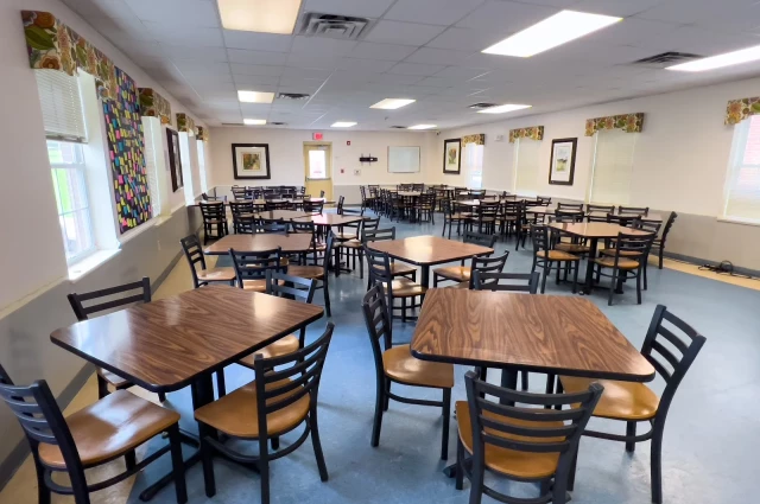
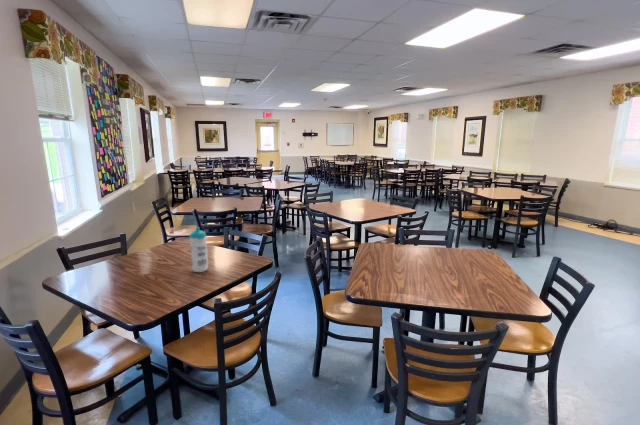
+ water bottle (198, 248)
